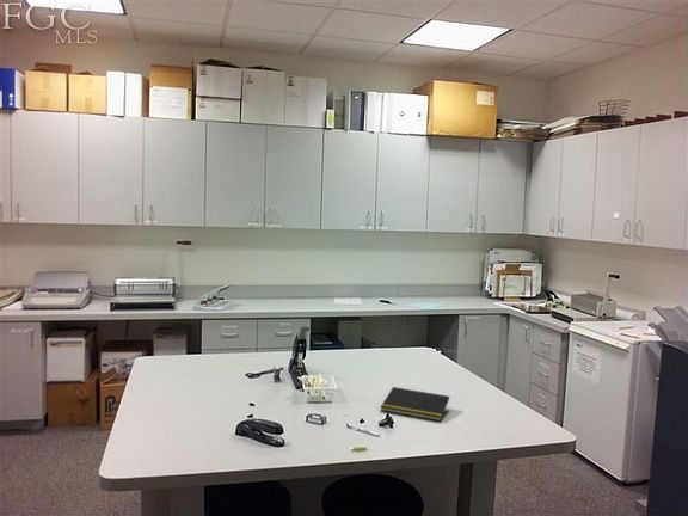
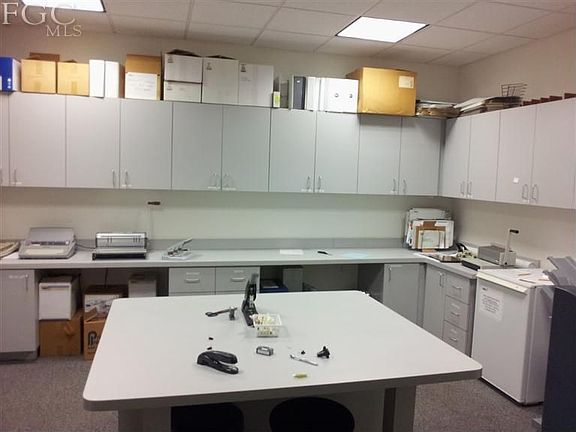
- notepad (414, 403)
